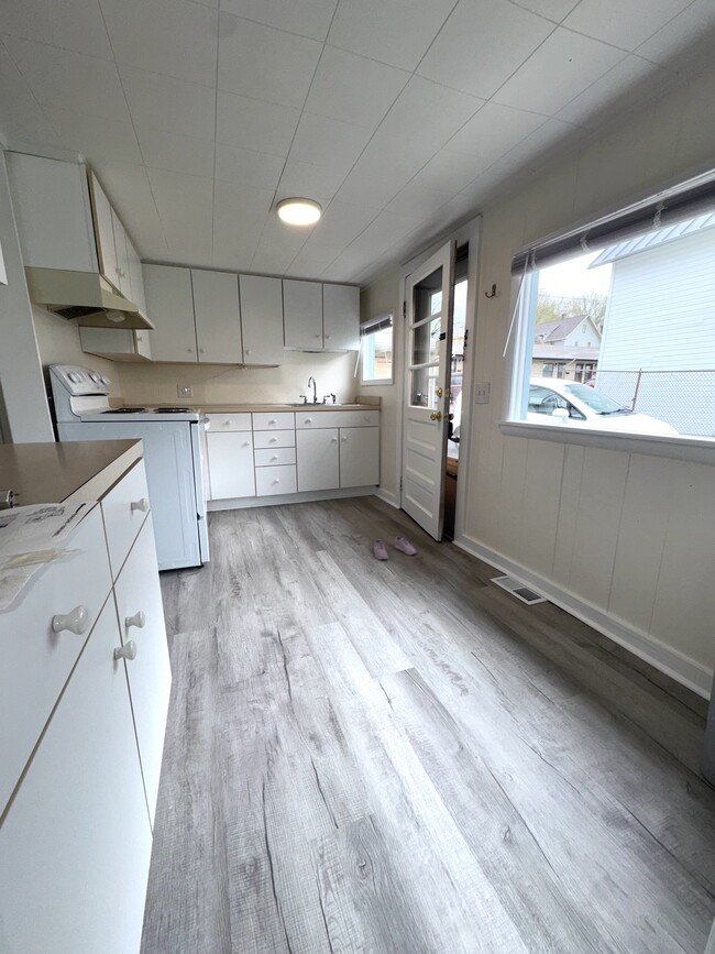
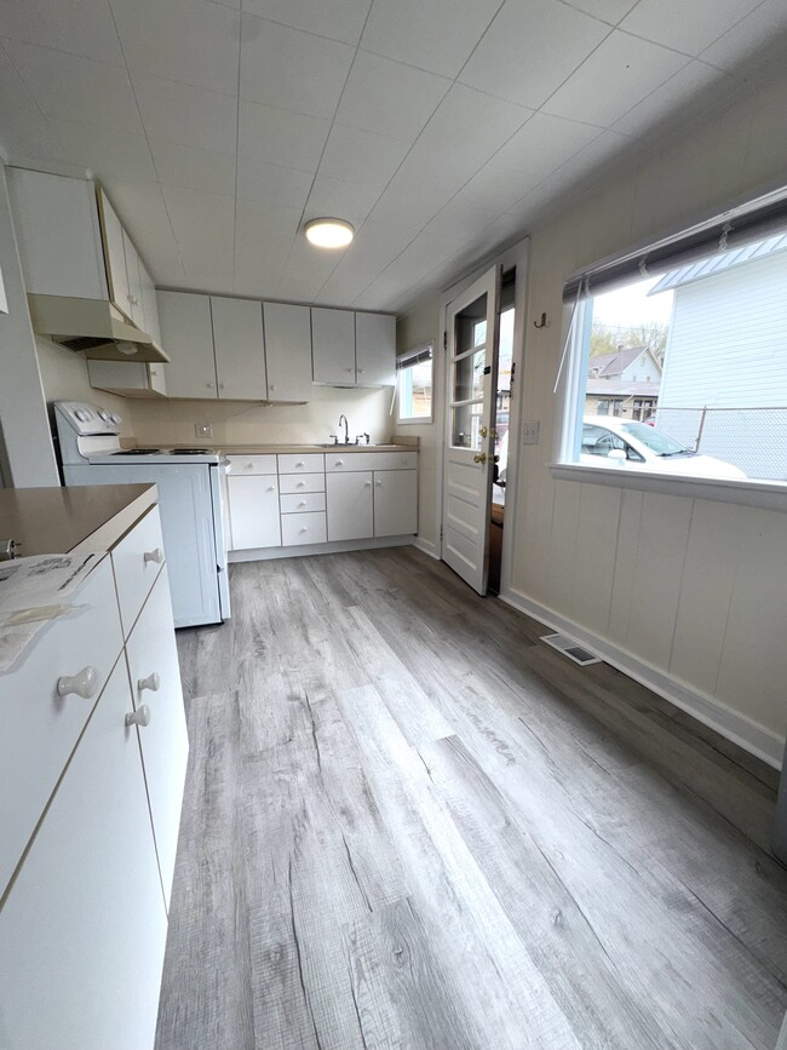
- shoe (395, 547)
